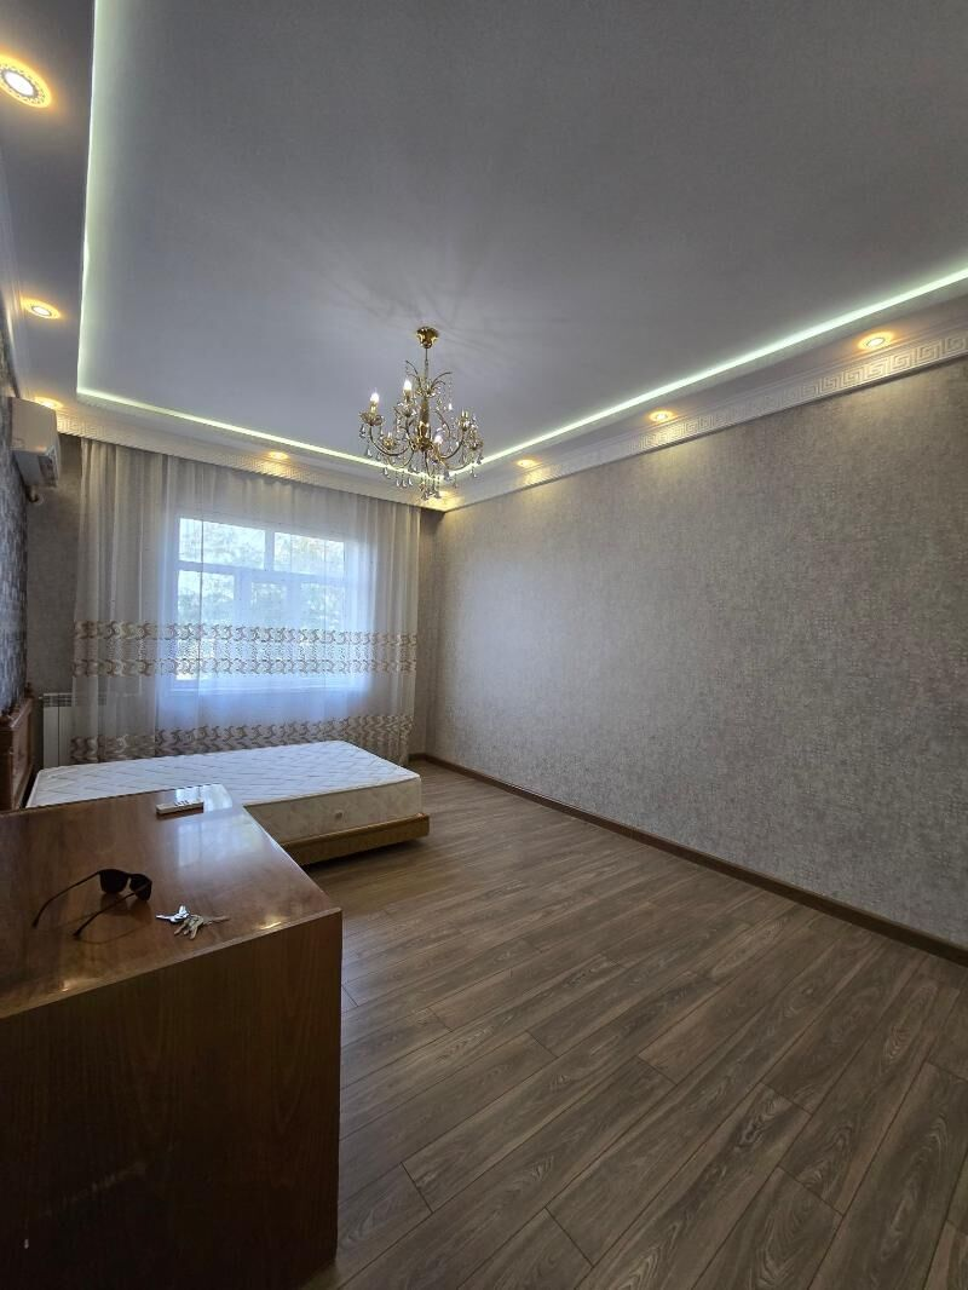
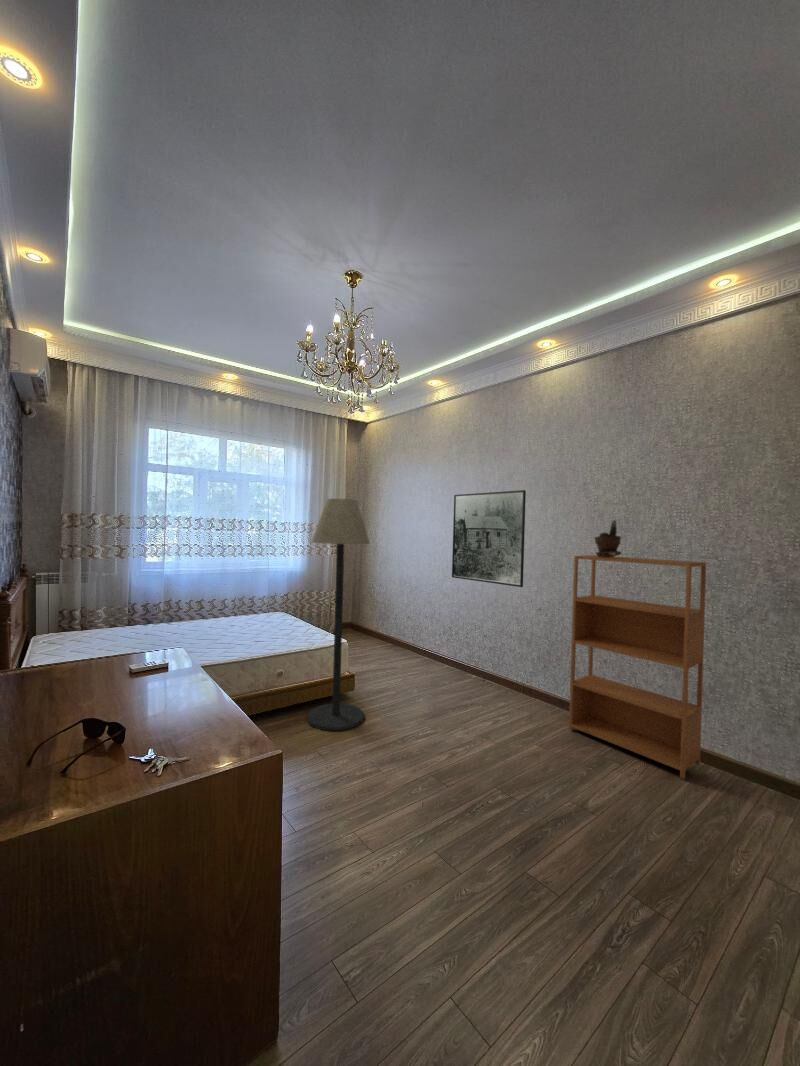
+ bookshelf (632, 652)
+ floor lamp (338, 608)
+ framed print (485, 537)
+ potted plant (608, 538)
